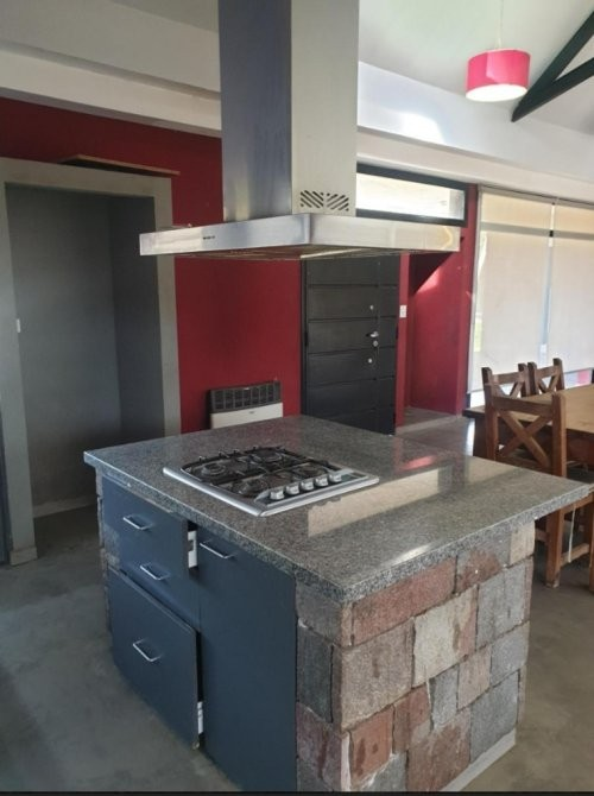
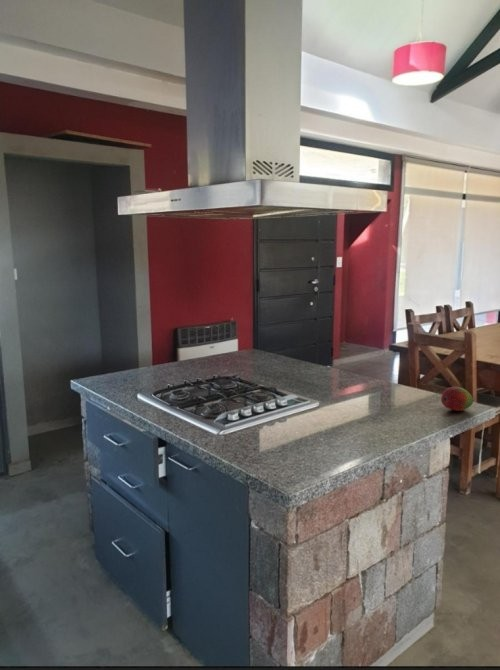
+ fruit (457, 398)
